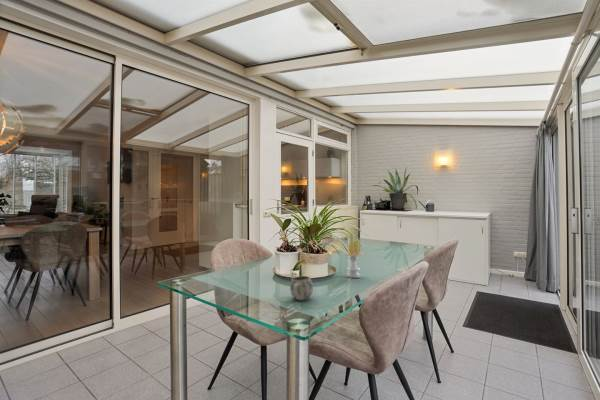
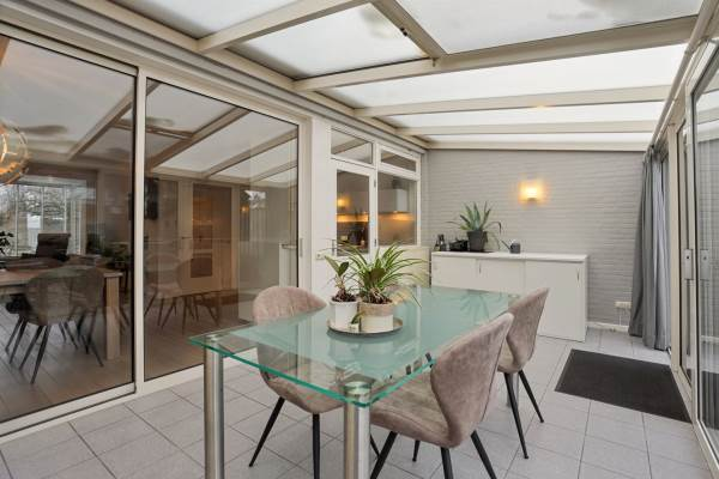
- candle (353, 254)
- mug (300, 289)
